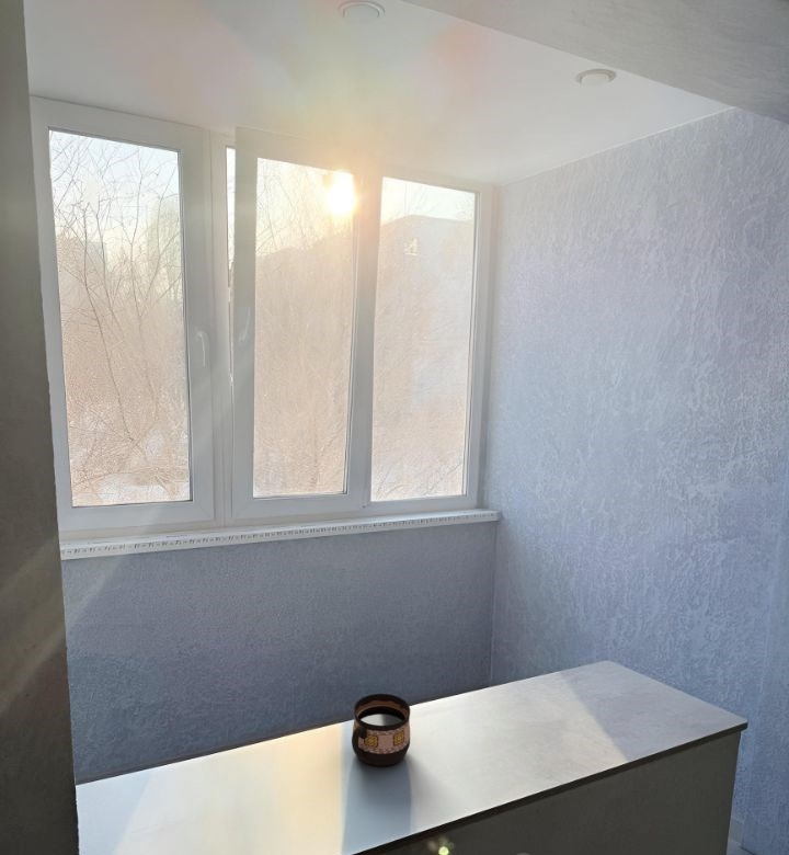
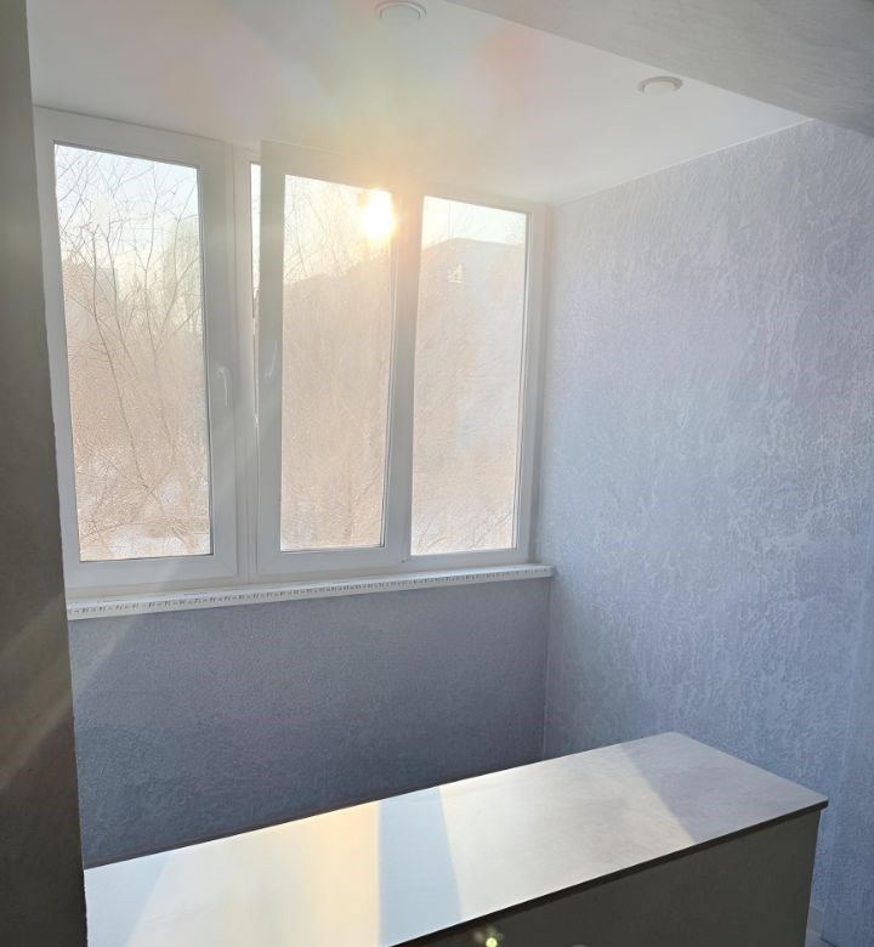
- cup (378, 730)
